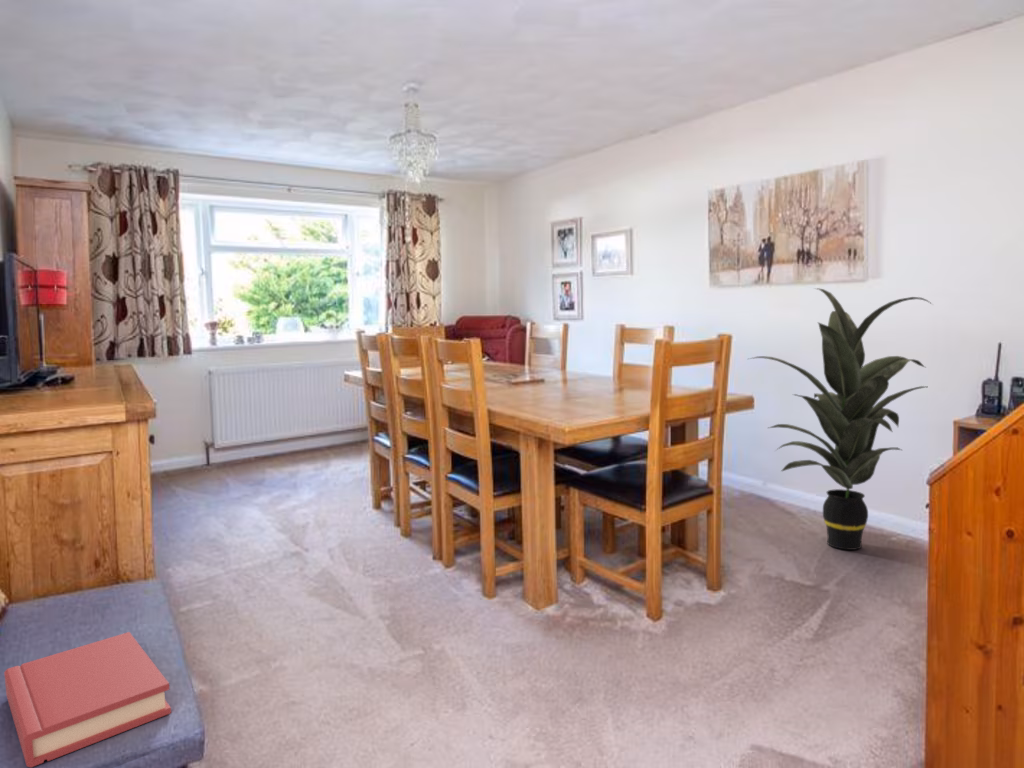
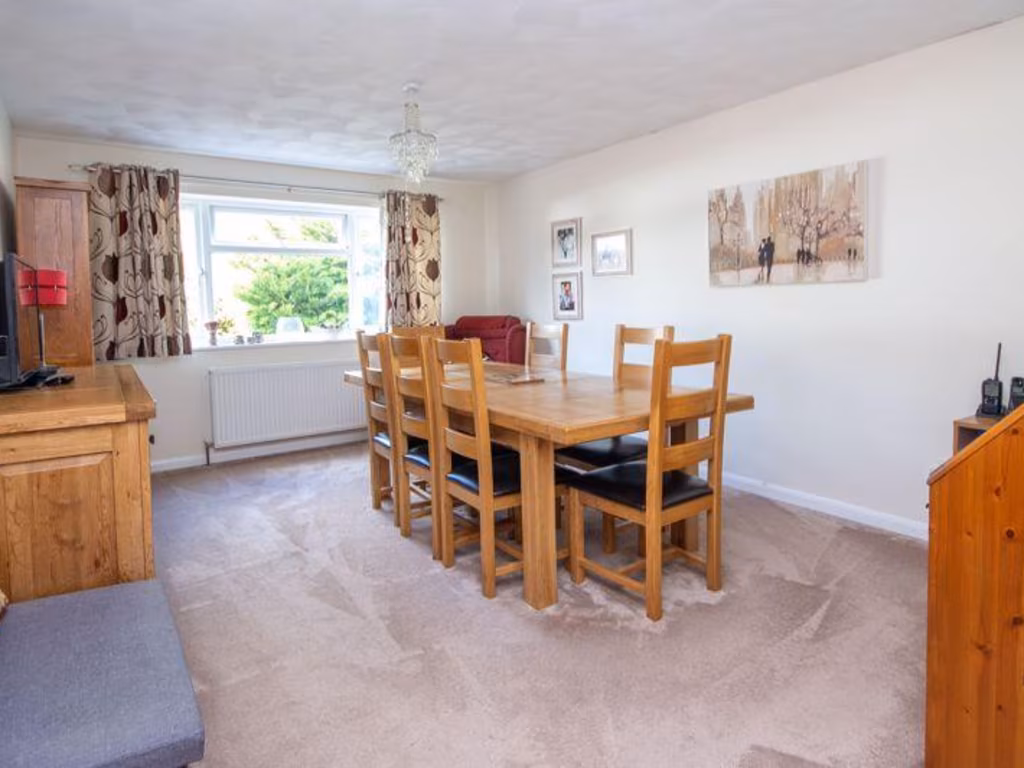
- indoor plant (841, 416)
- hardback book (85, 690)
